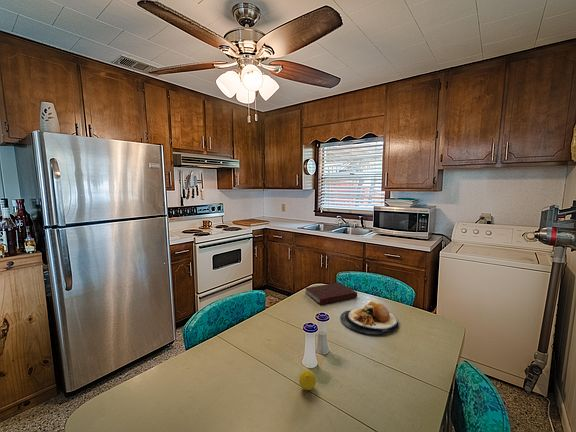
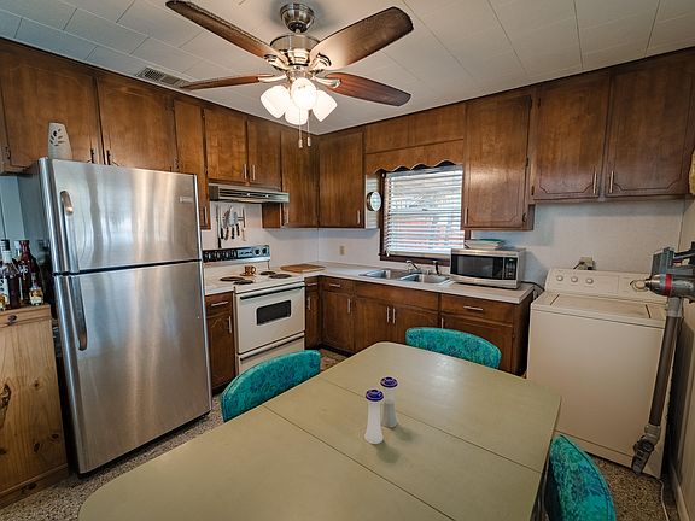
- notebook (330, 292)
- plate (368, 312)
- fruit (307, 379)
